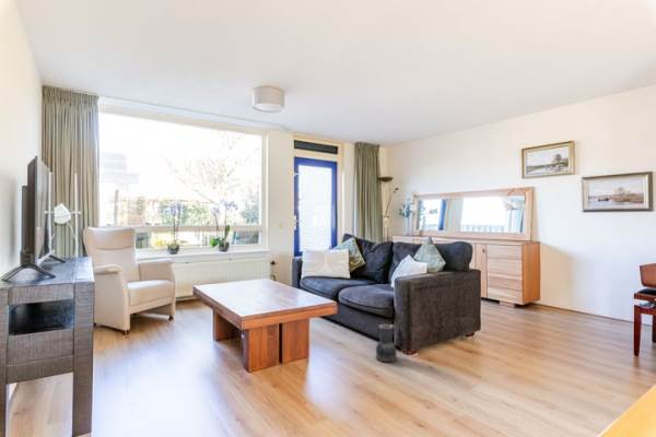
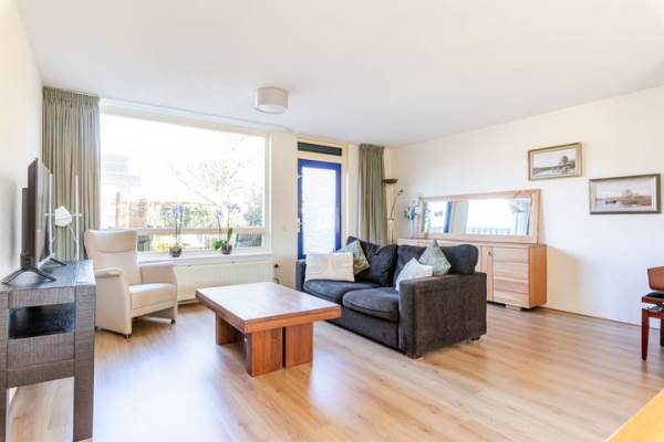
- vase (387, 341)
